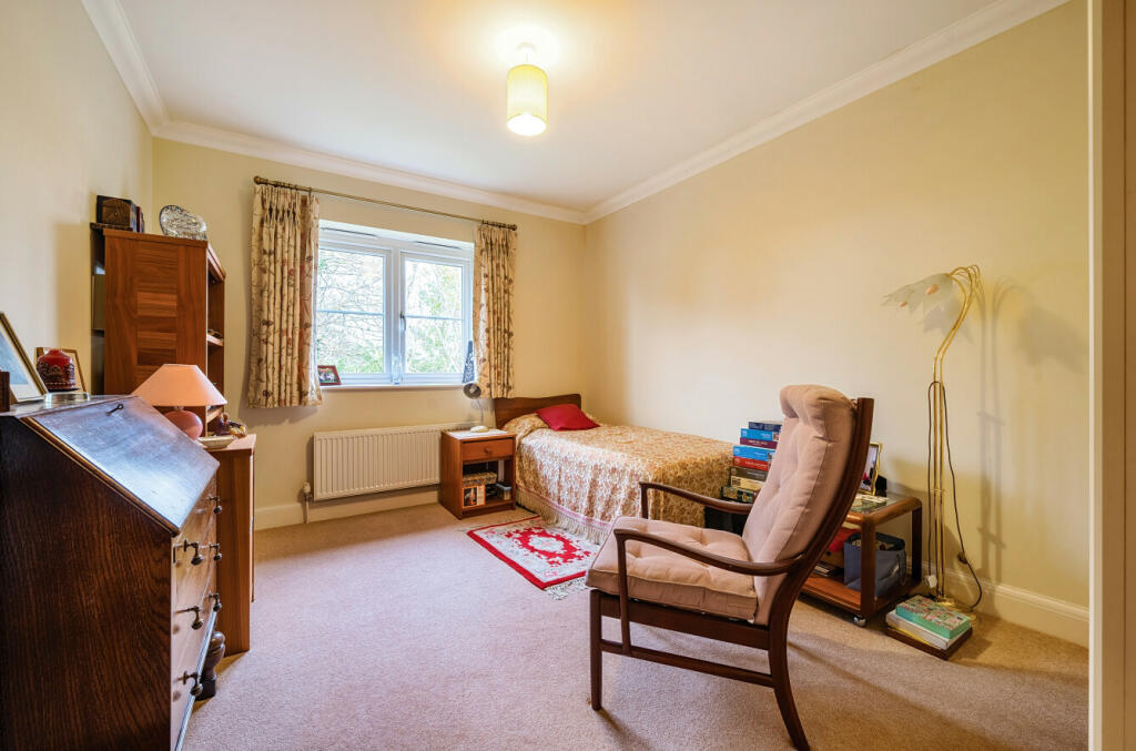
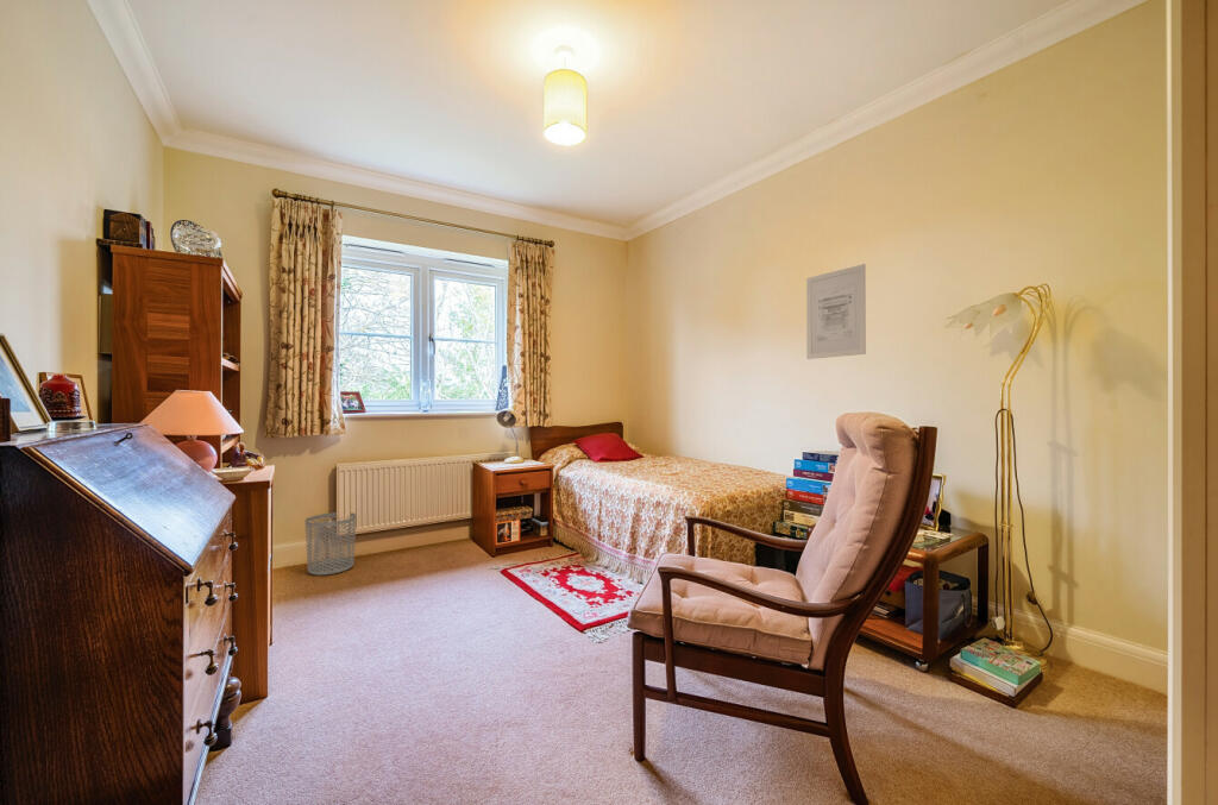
+ wall art (834, 314)
+ waste bin (331, 542)
